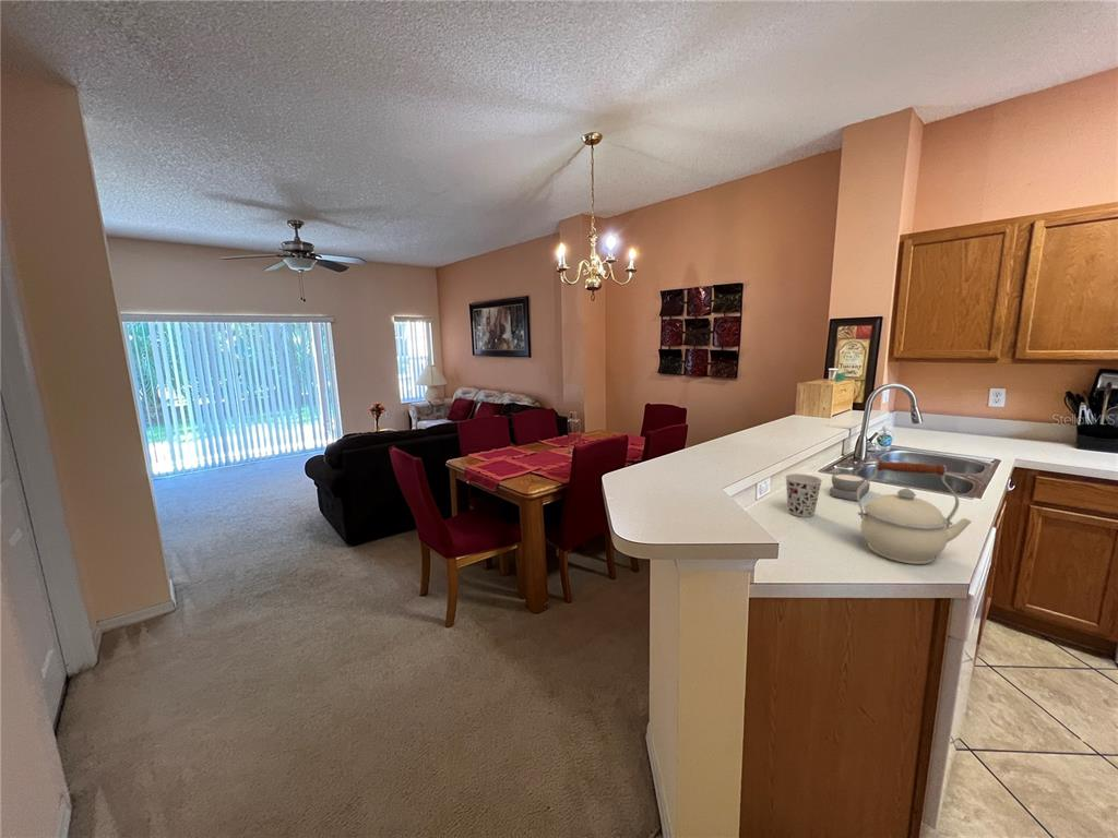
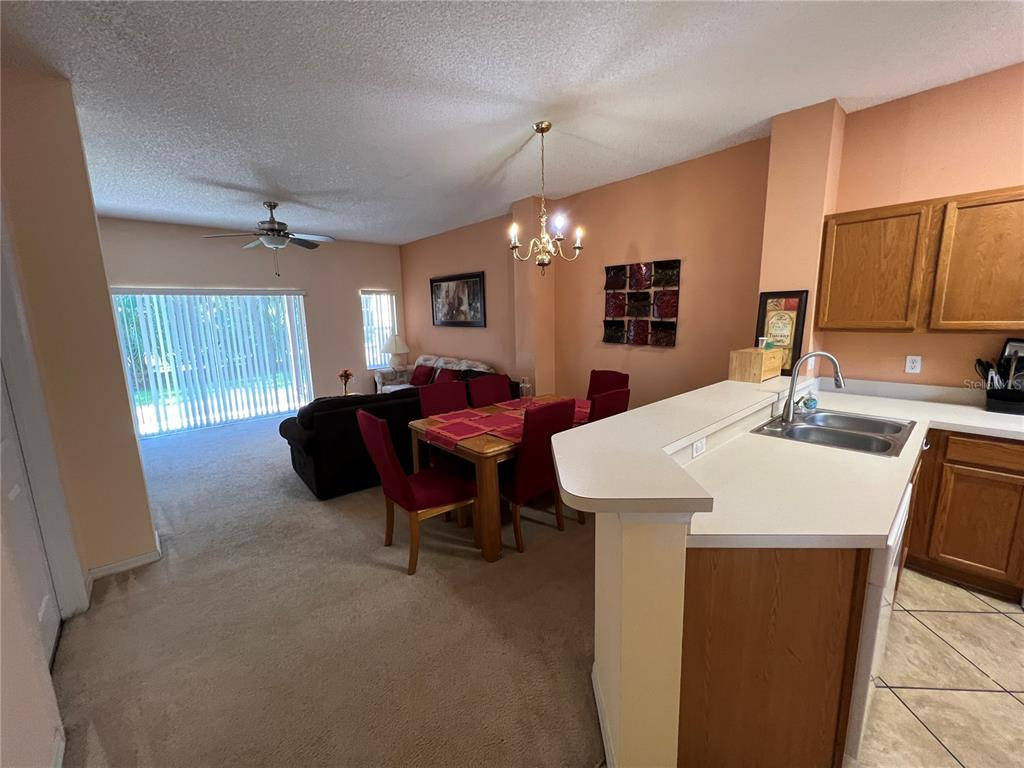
- kettle (912, 508)
- cup (801, 495)
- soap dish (849, 483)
